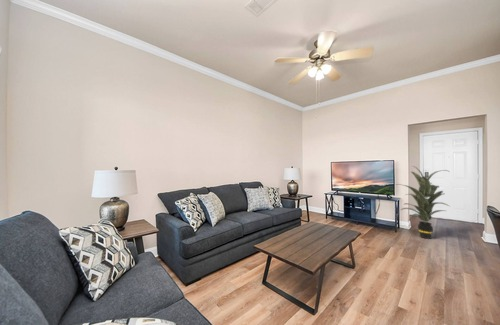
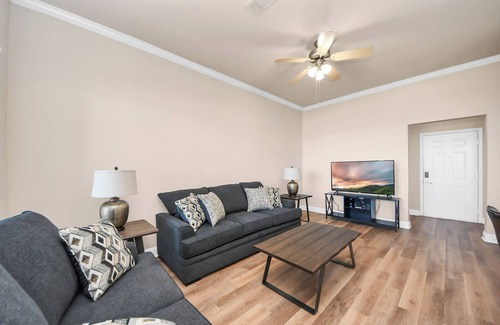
- indoor plant (421, 201)
